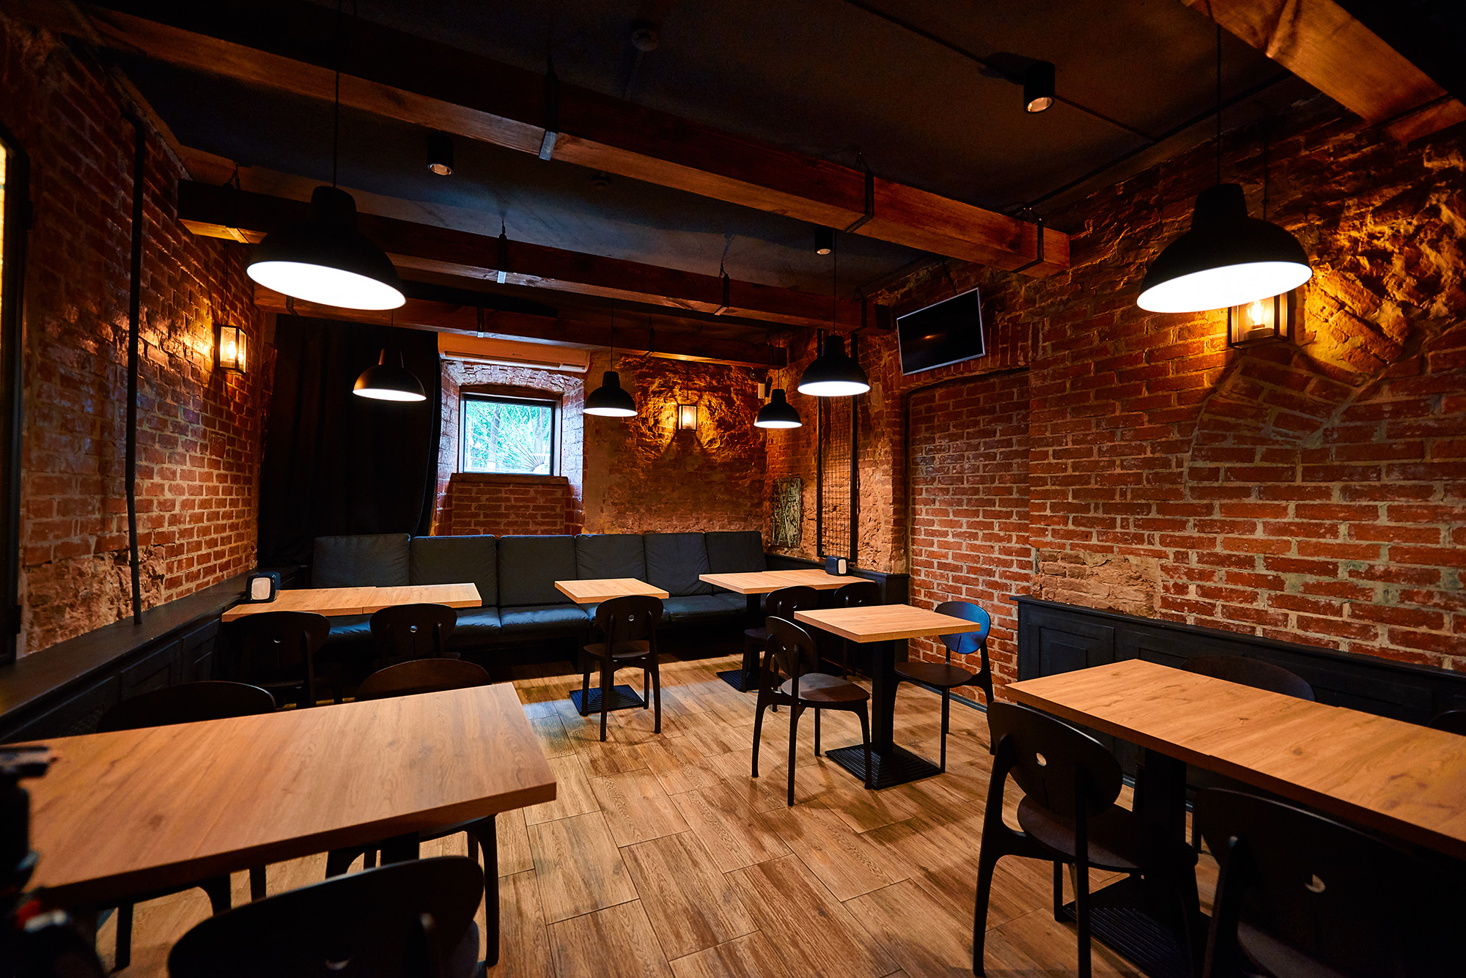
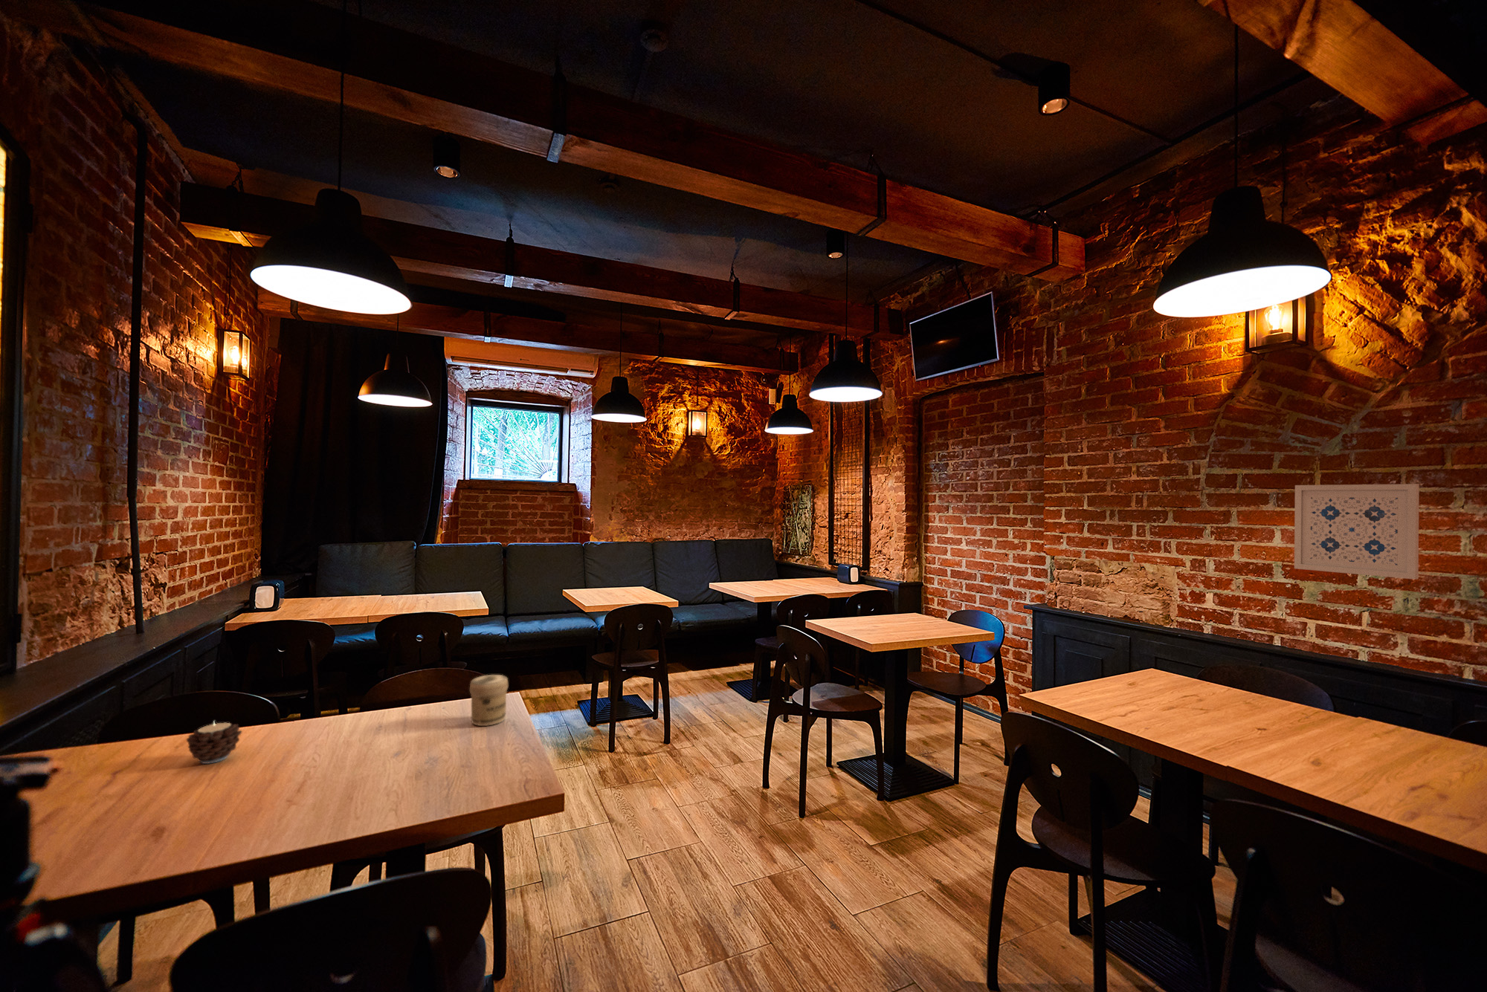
+ wall art (1352, 528)
+ candle (214, 740)
+ jar (488, 700)
